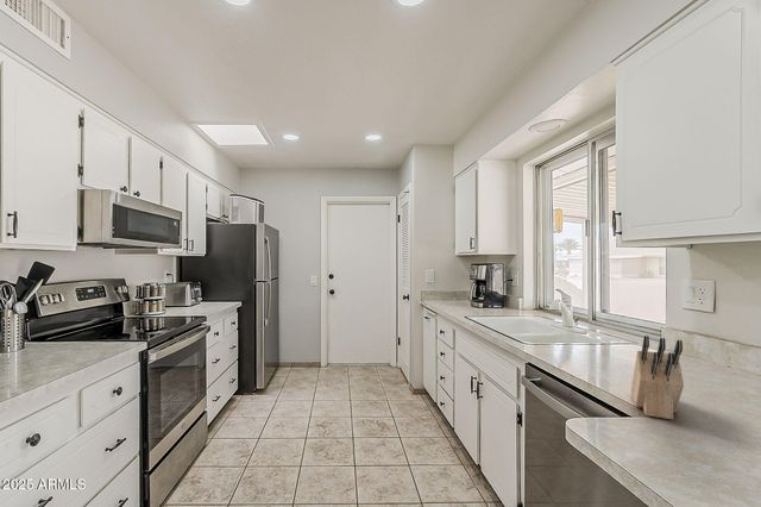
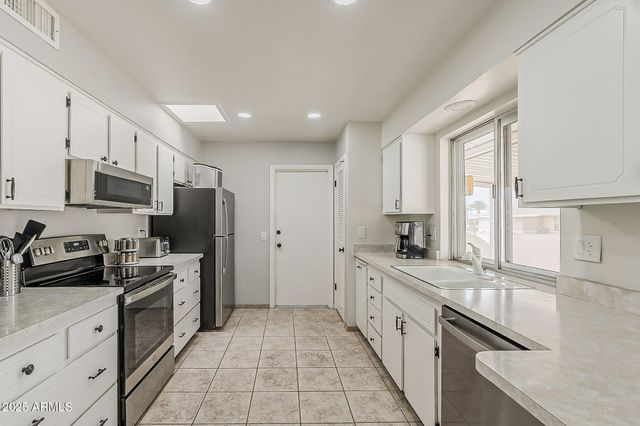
- knife block (655, 369)
